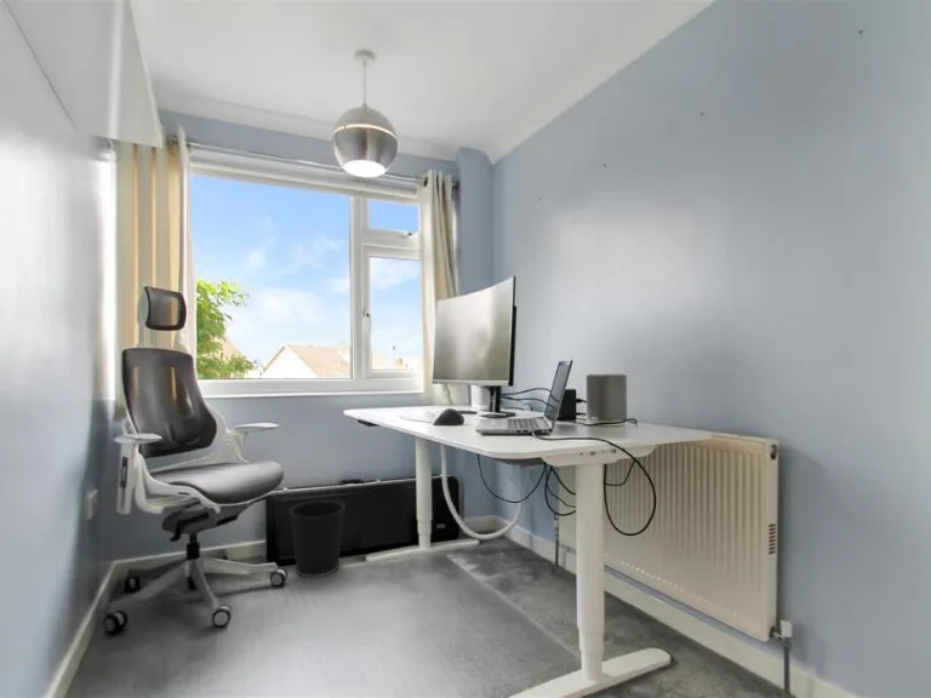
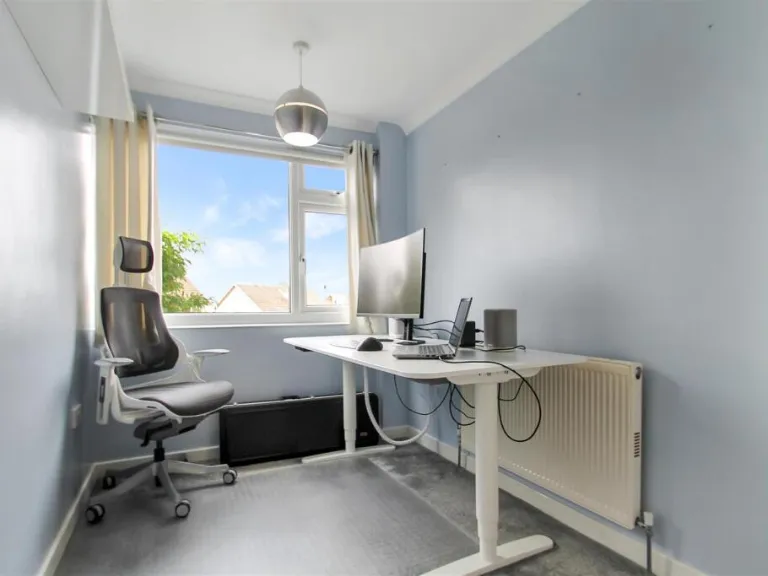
- wastebasket (318, 538)
